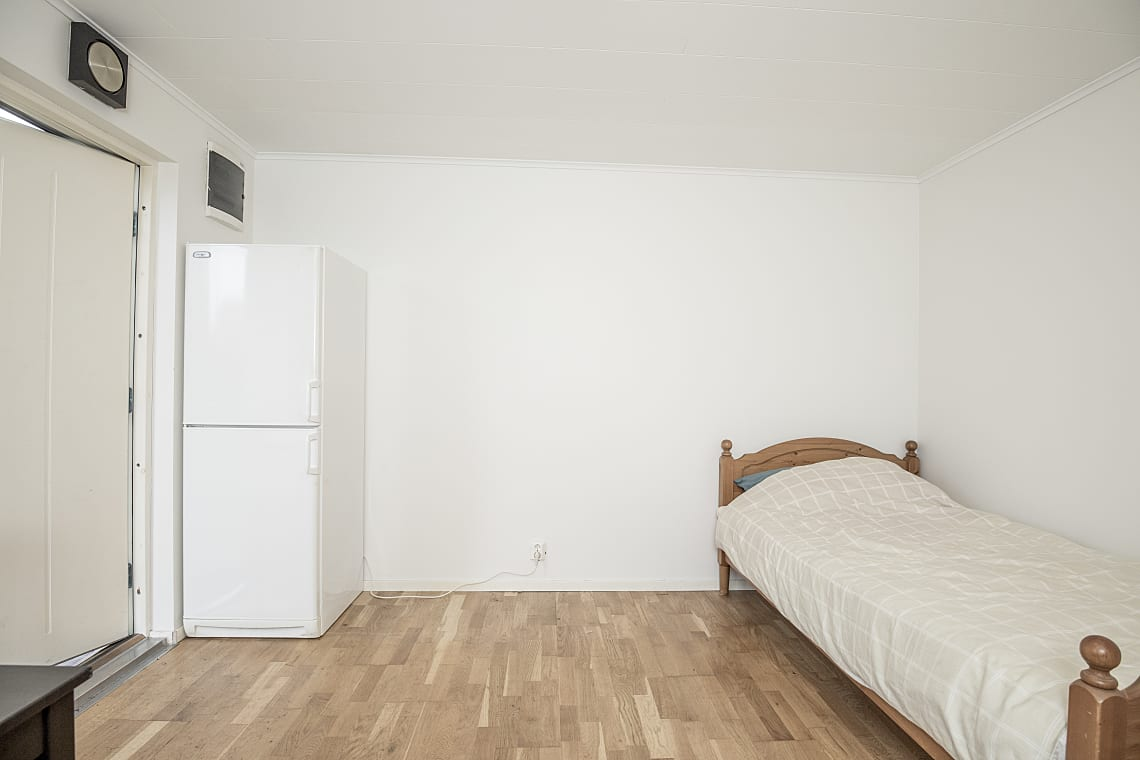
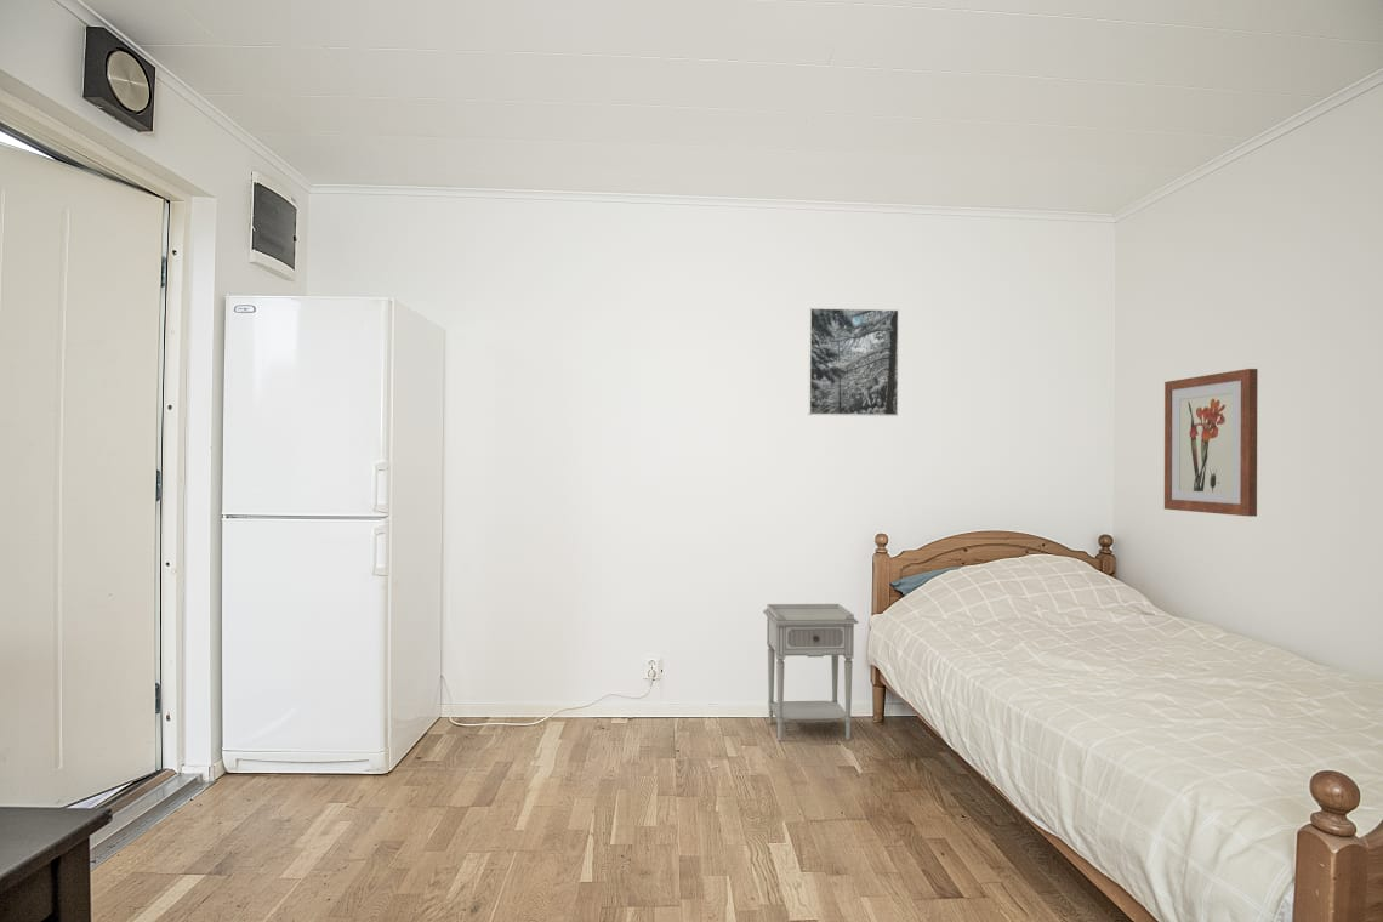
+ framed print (853, 362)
+ wall art (1207, 444)
+ nightstand (808, 656)
